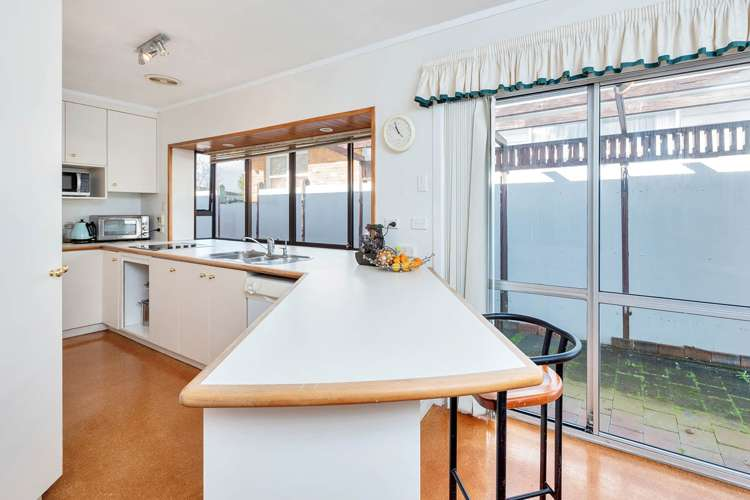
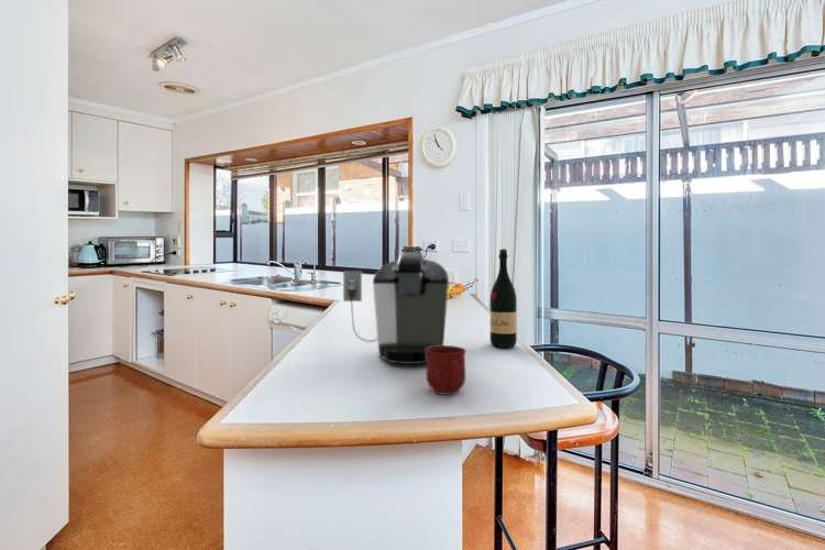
+ mug (448, 372)
+ wine bottle (503, 297)
+ coffee maker (391, 302)
